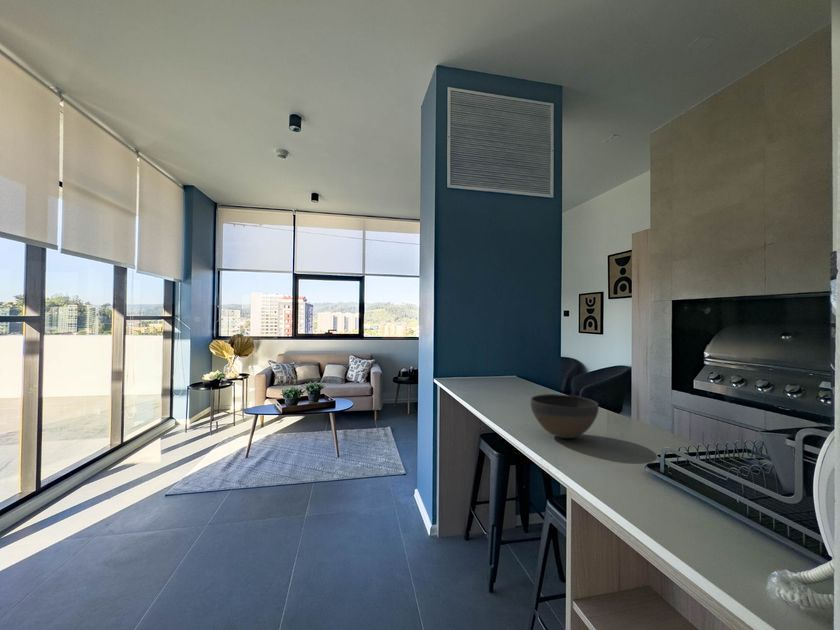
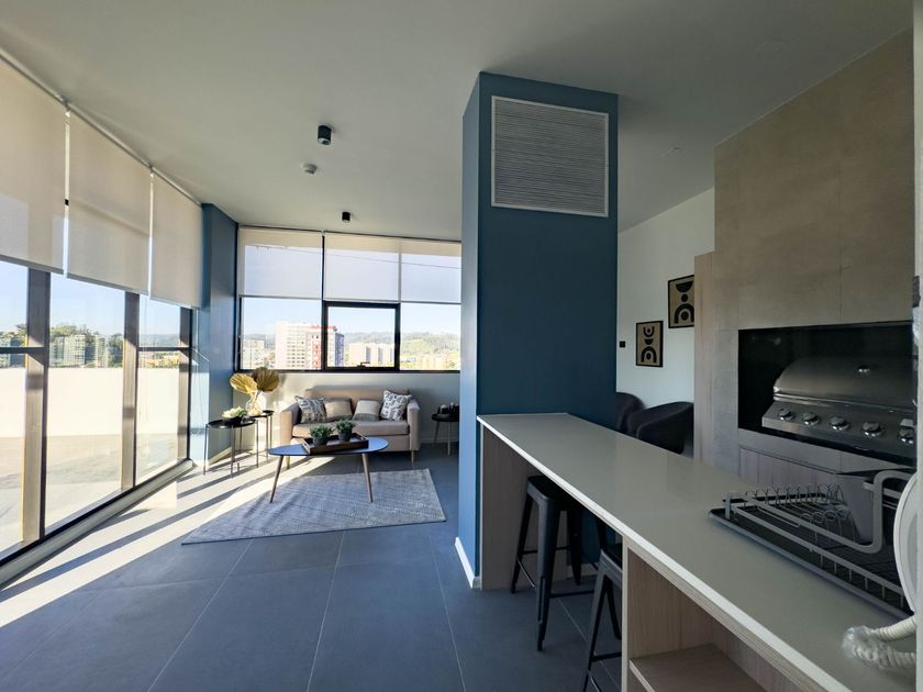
- bowl (563, 418)
